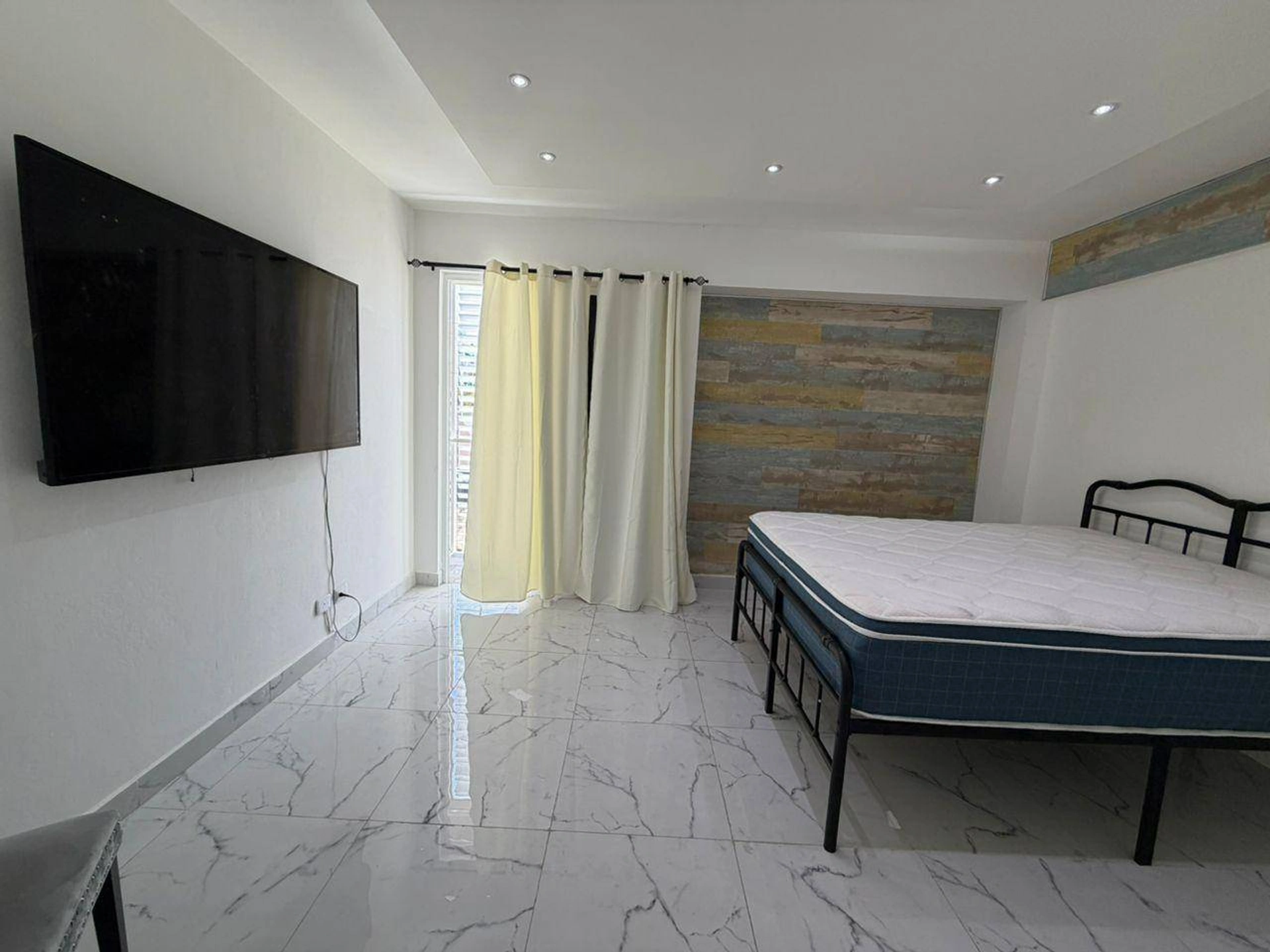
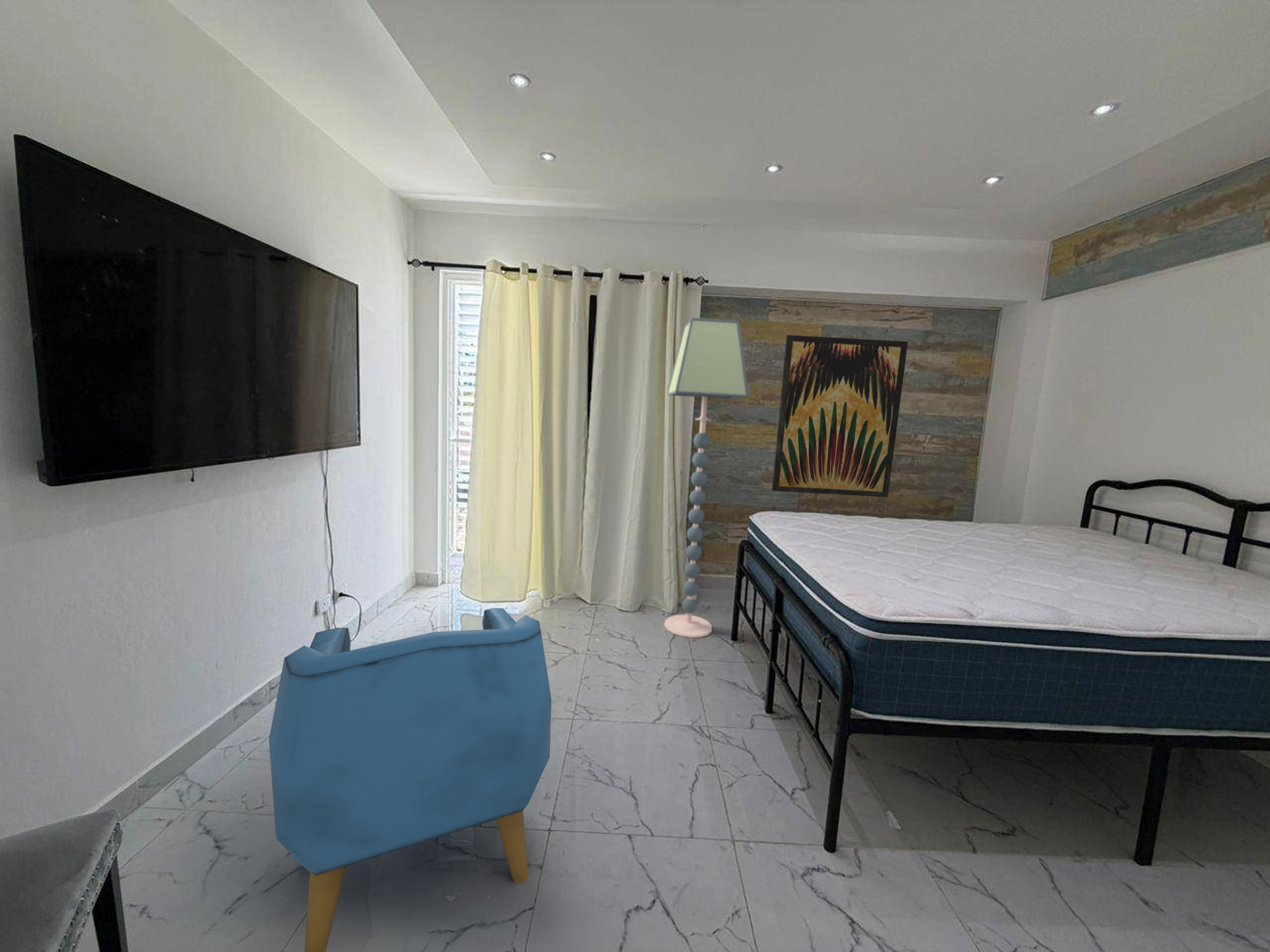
+ wall art (838, 418)
+ floor lamp (698, 481)
+ armchair (421, 710)
